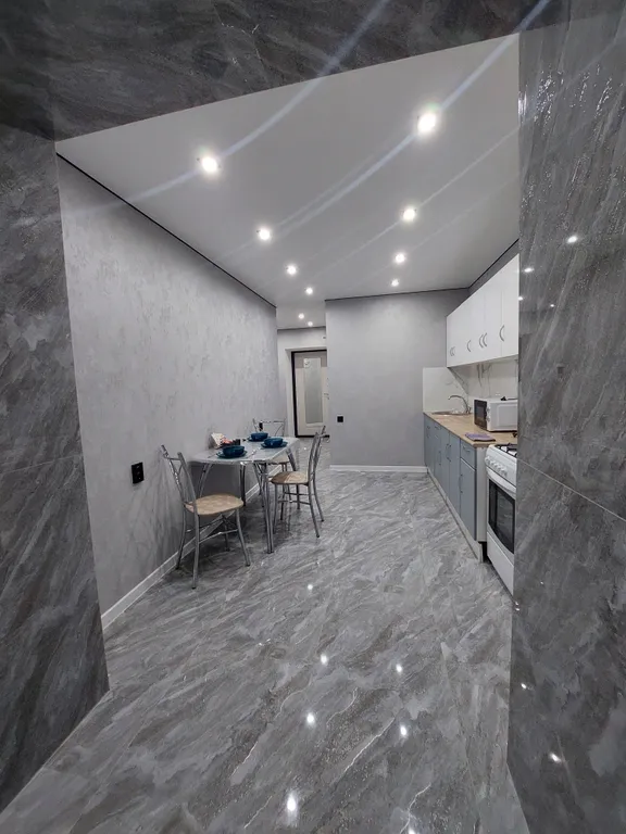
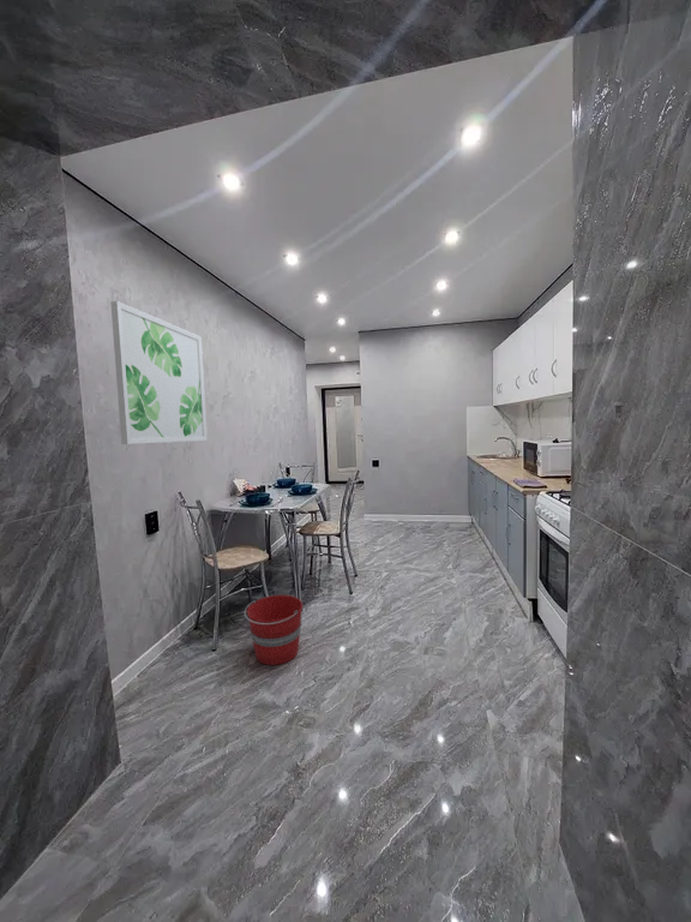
+ bucket (275, 629)
+ wall art (167, 382)
